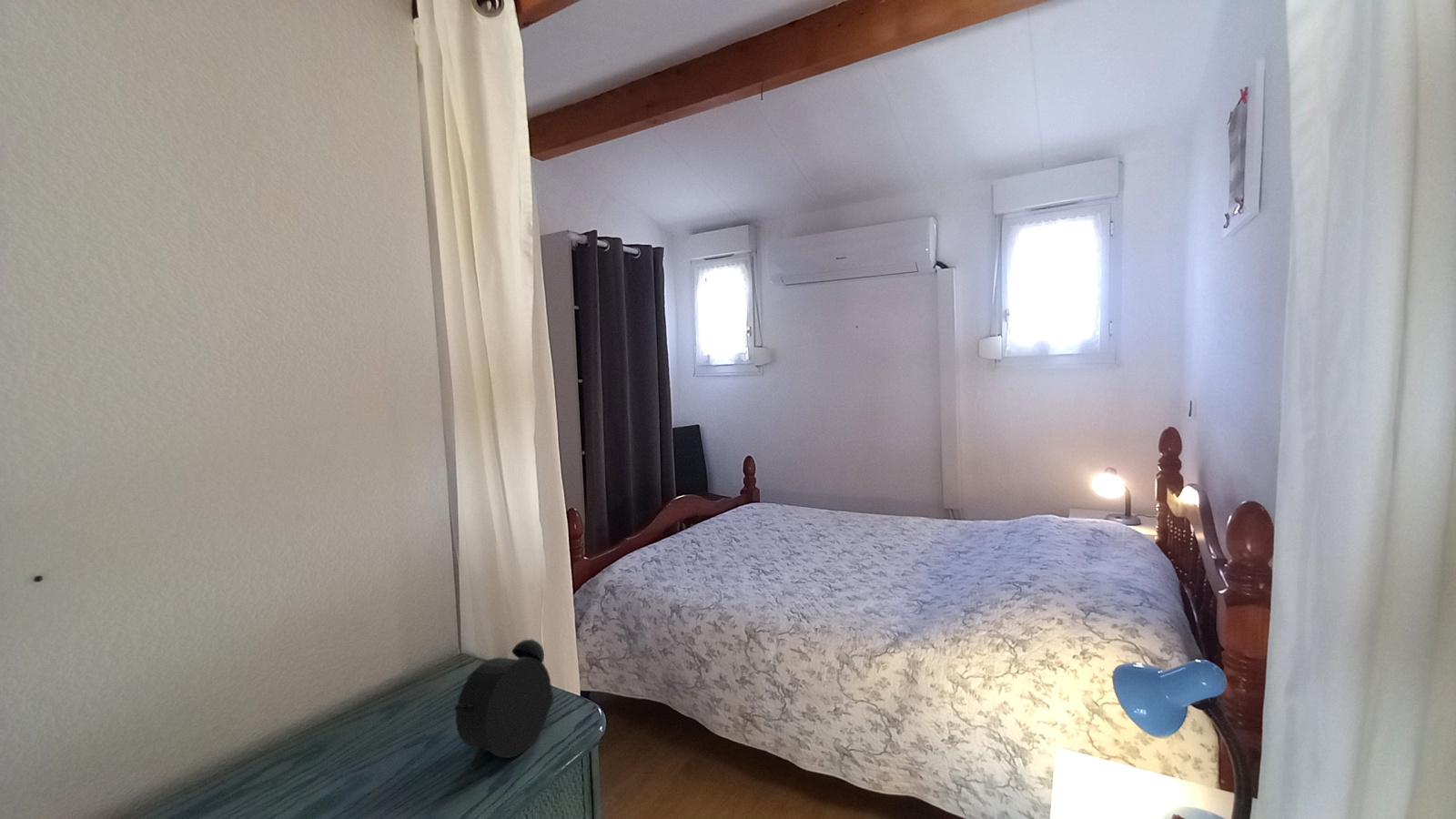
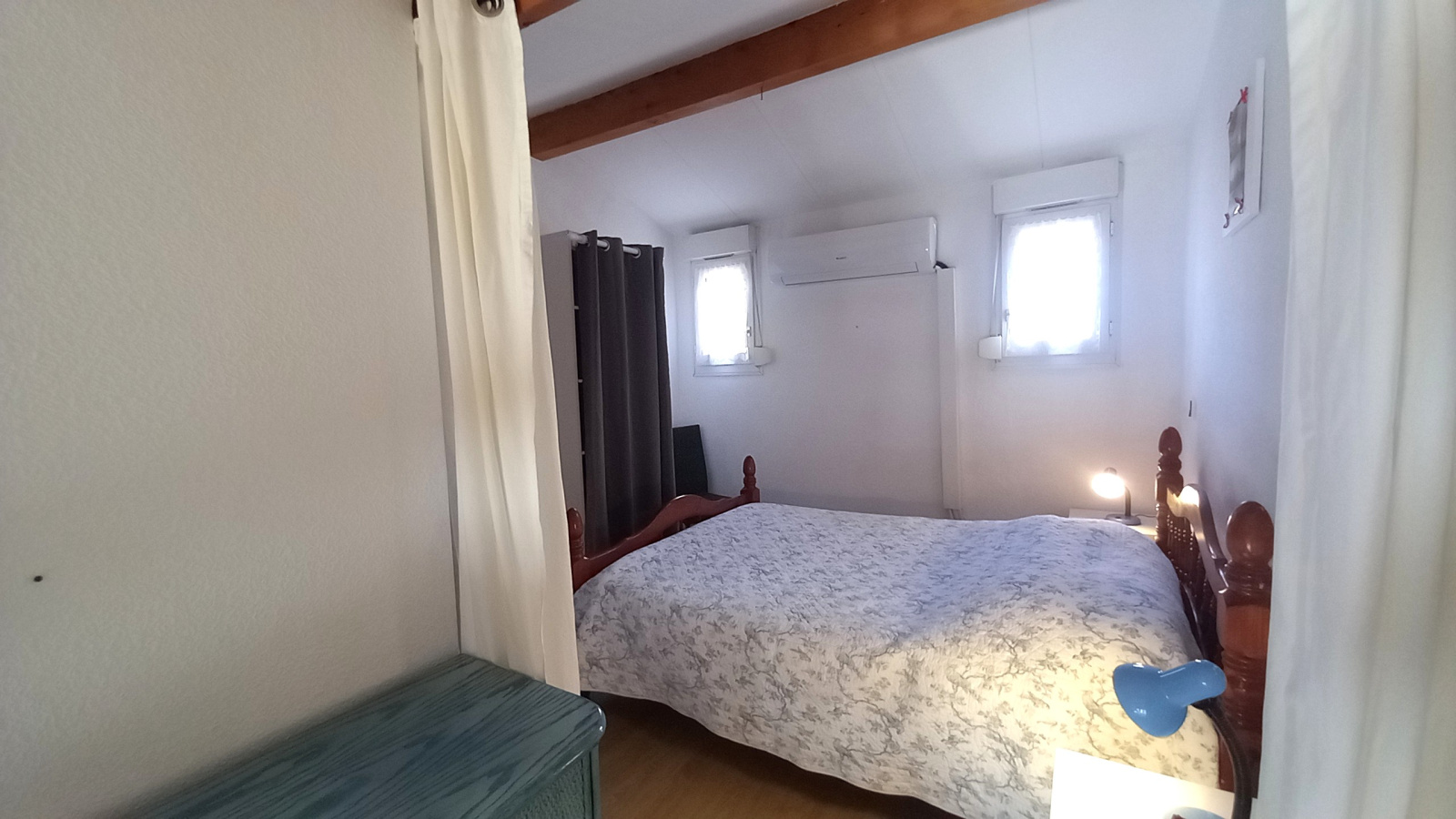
- alarm clock (507, 699)
